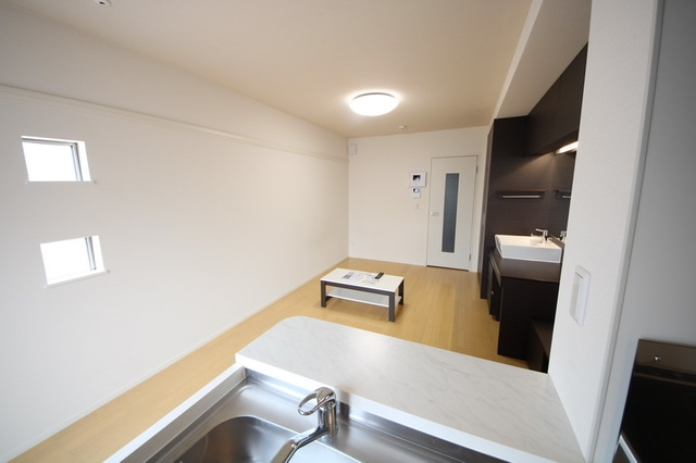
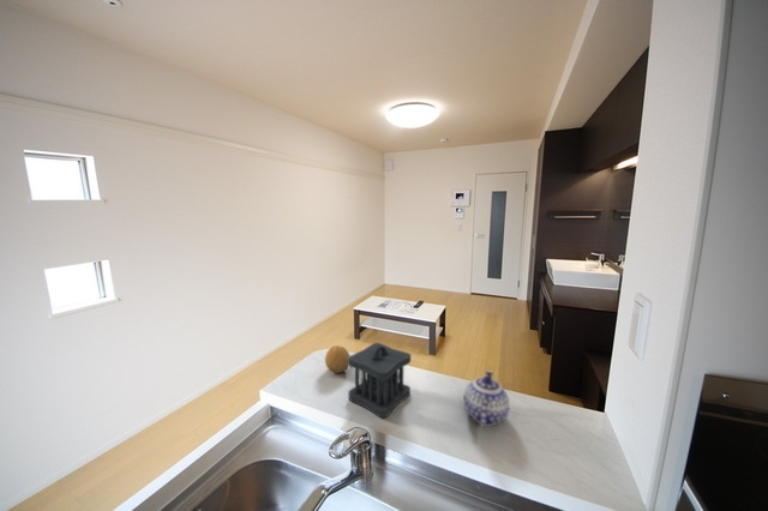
+ fruit (337, 359)
+ utensil holder (379, 371)
+ teapot (486, 396)
